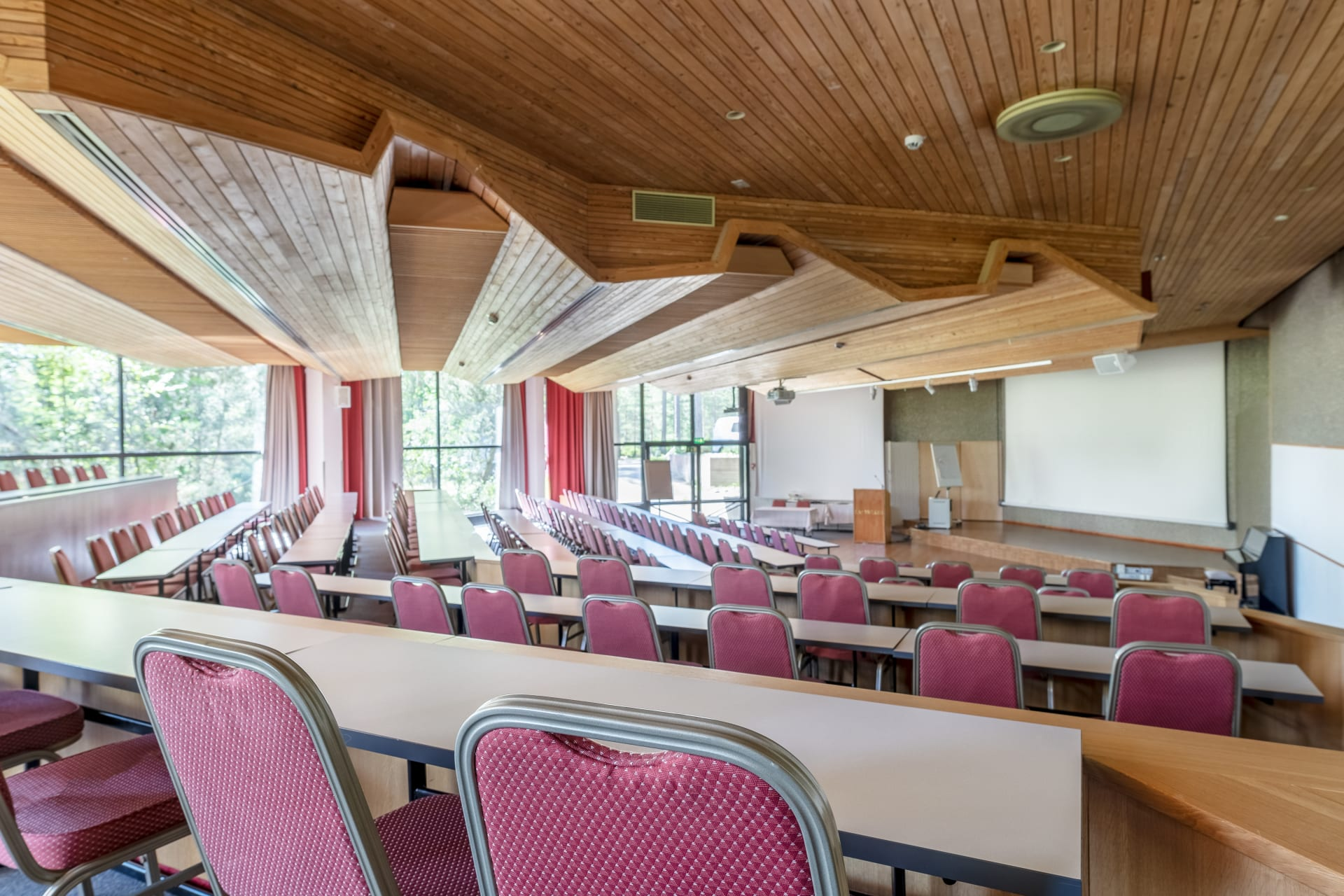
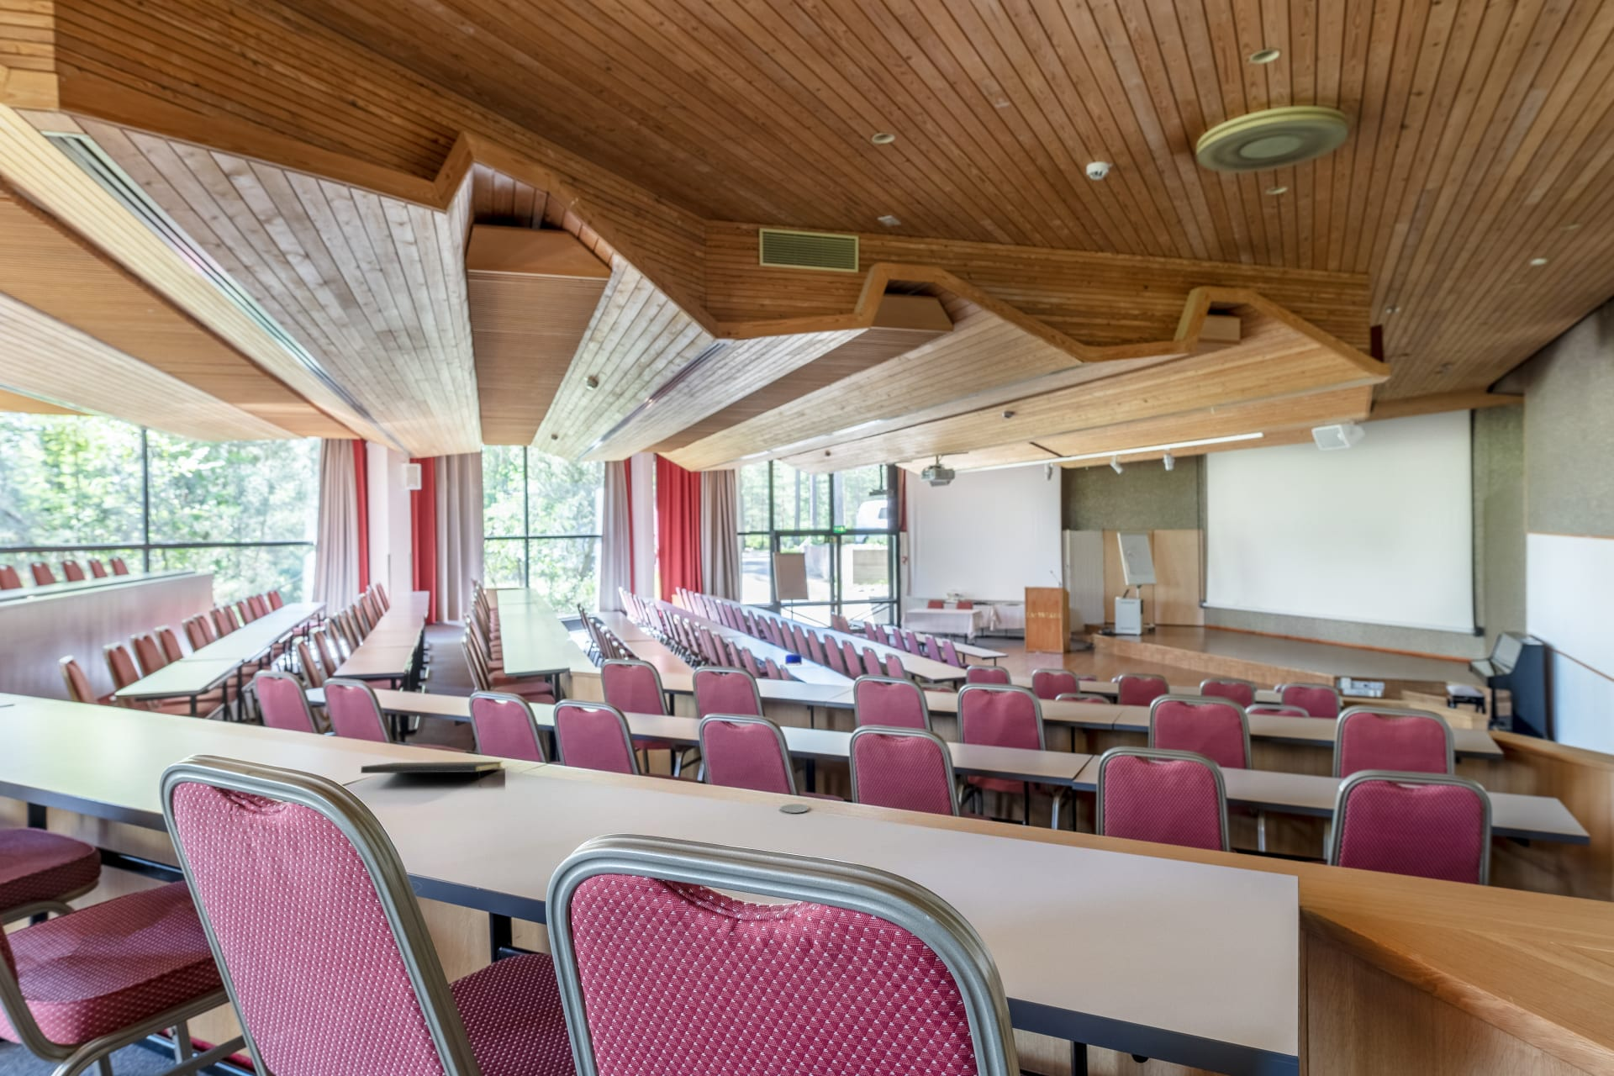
+ notepad (435, 766)
+ water bottle (788, 694)
